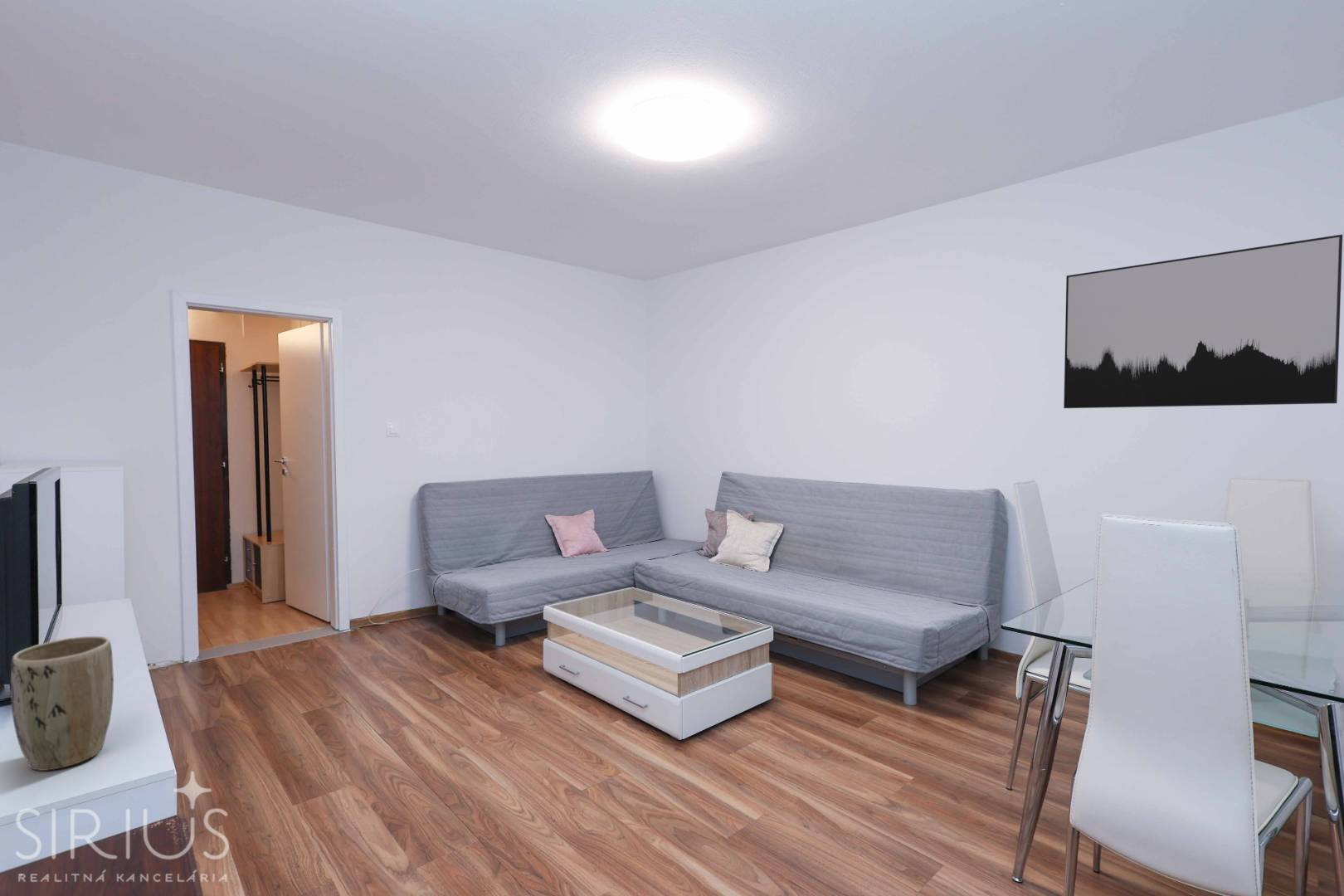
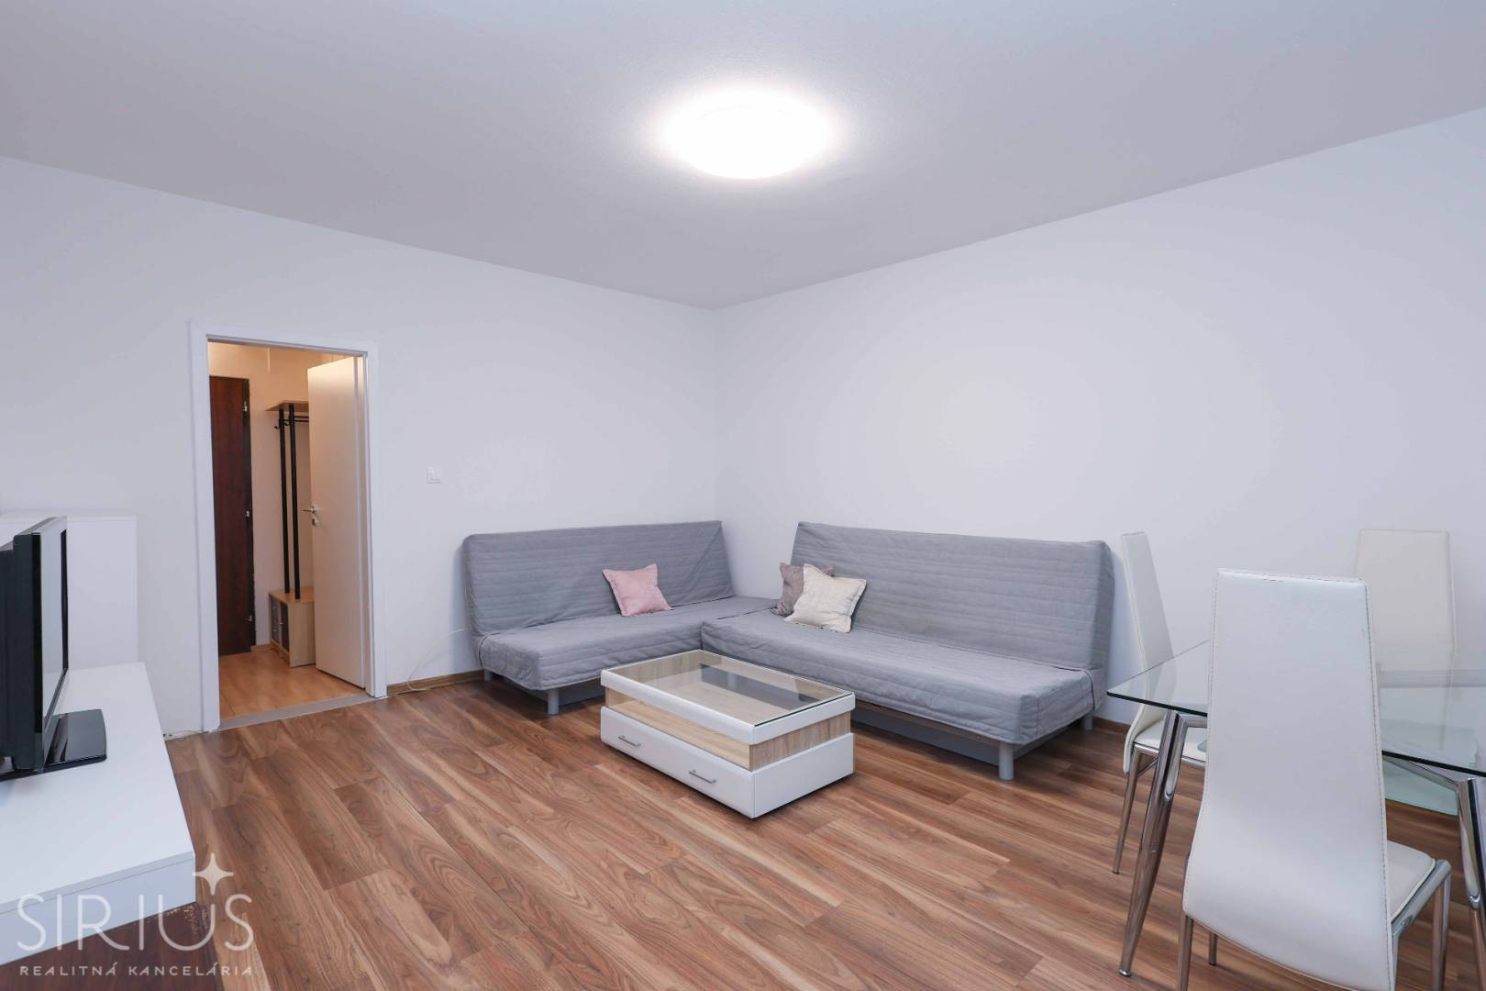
- wall art (1186, 332)
- plant pot (65, 702)
